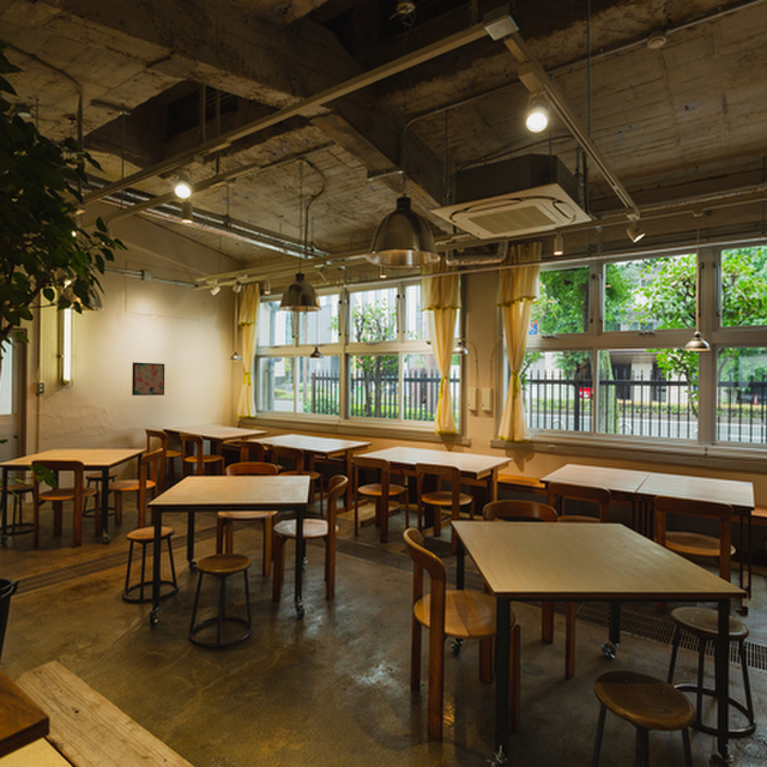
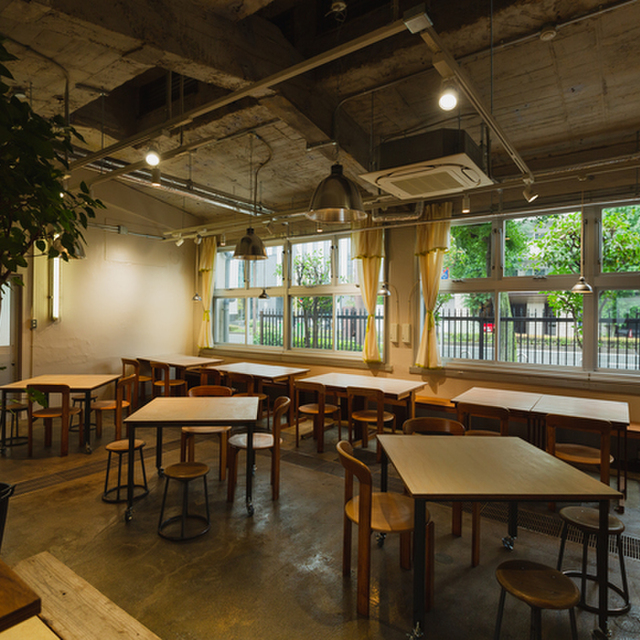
- wall art (149, 379)
